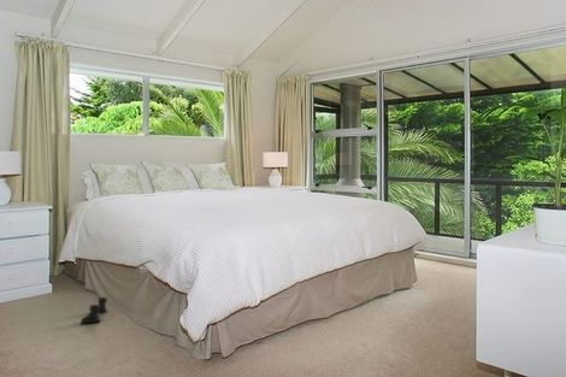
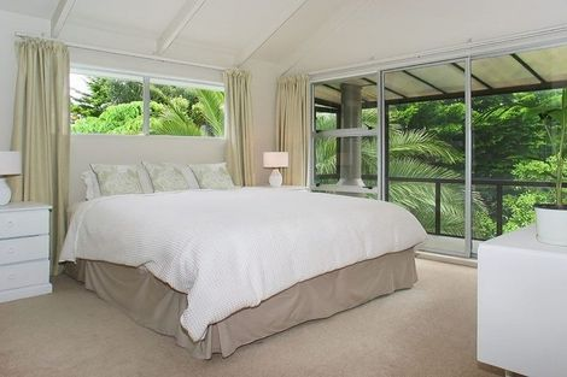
- boots (95, 308)
